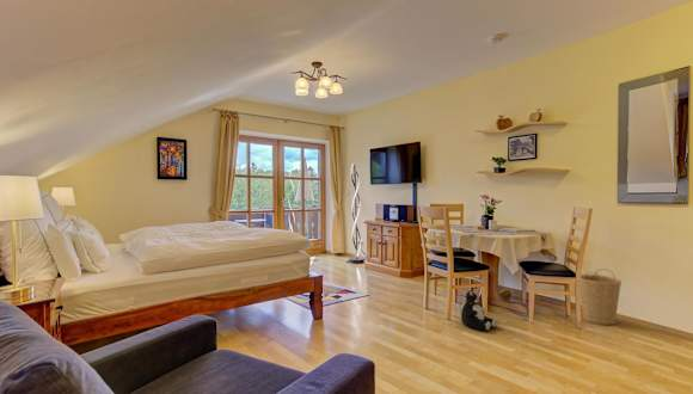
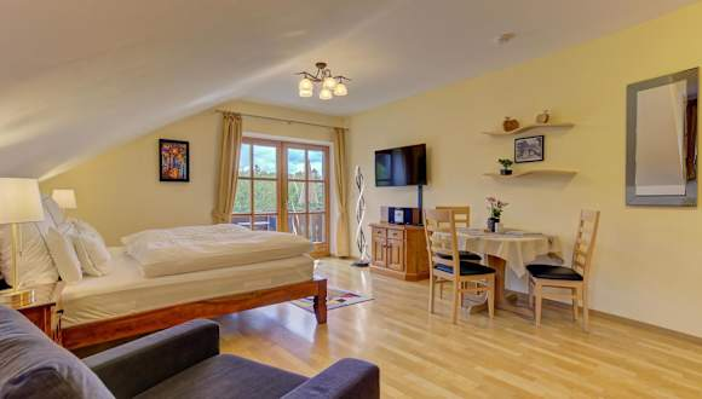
- plush toy (477, 308)
- basket (599, 295)
